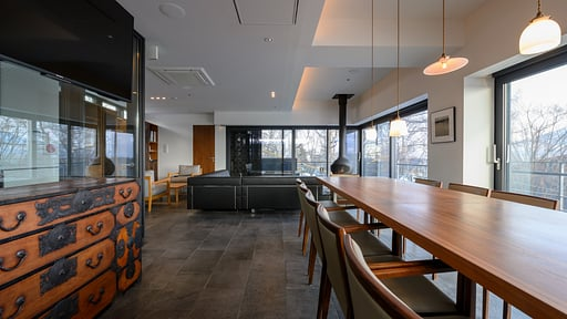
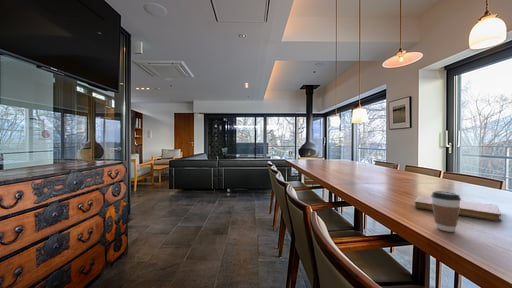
+ notebook (460, 205)
+ coffee cup (445, 210)
